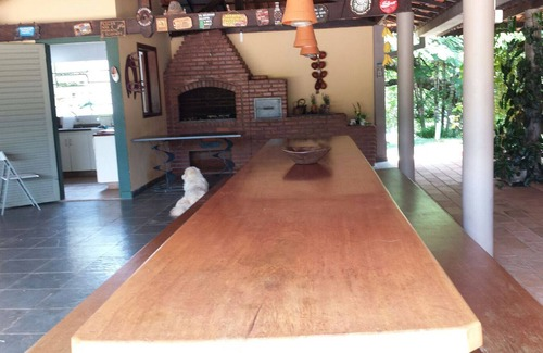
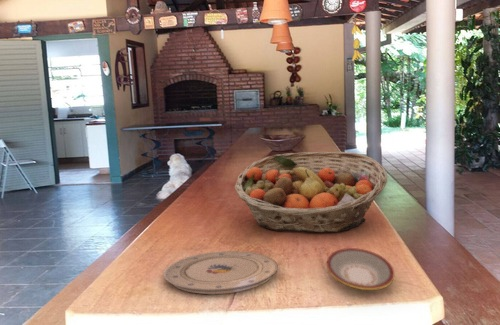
+ plate (221, 271)
+ fruit basket (309, 189)
+ plate (359, 271)
